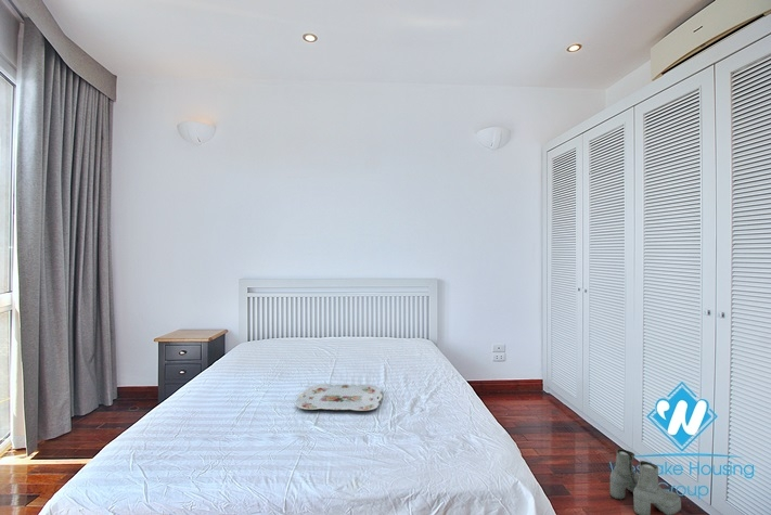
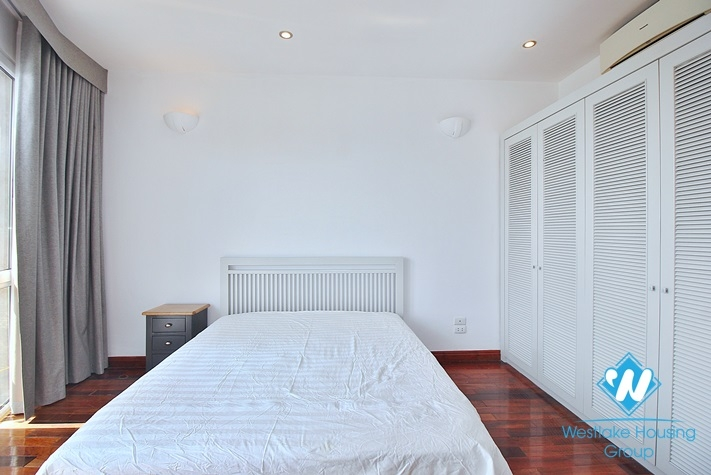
- serving tray (340, 397)
- boots (643, 478)
